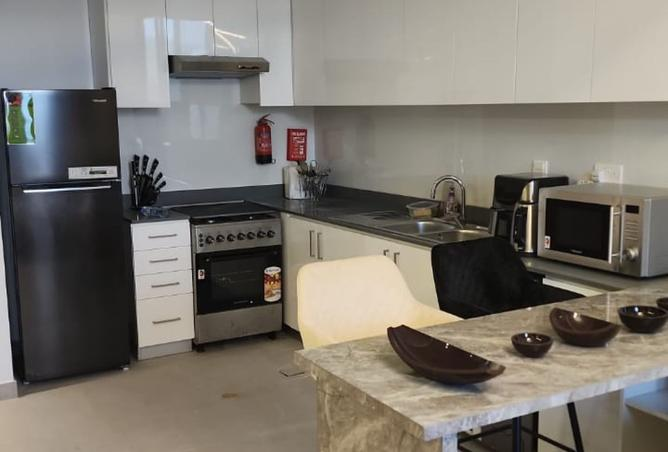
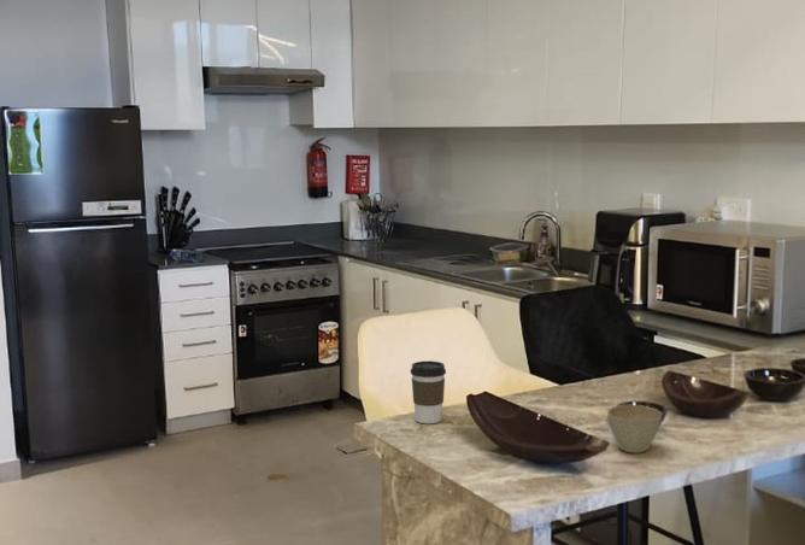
+ flower pot (633, 430)
+ coffee cup (428, 392)
